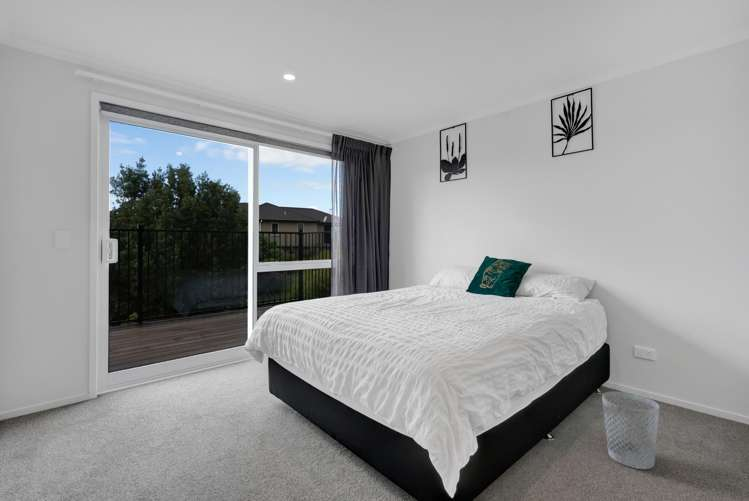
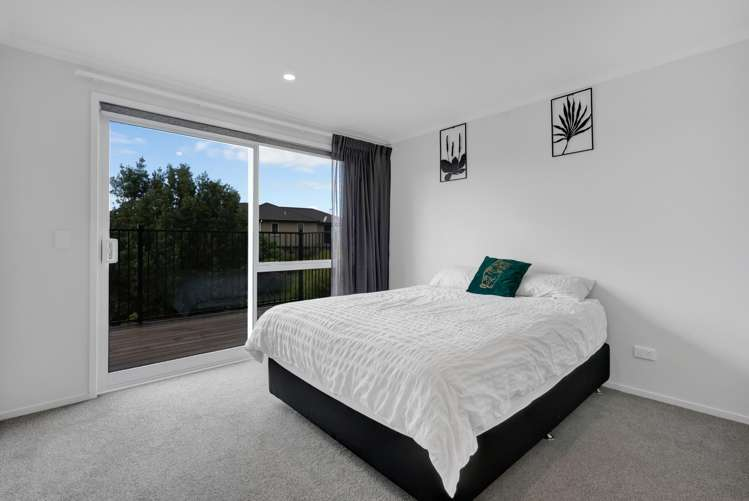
- wastebasket (630, 429)
